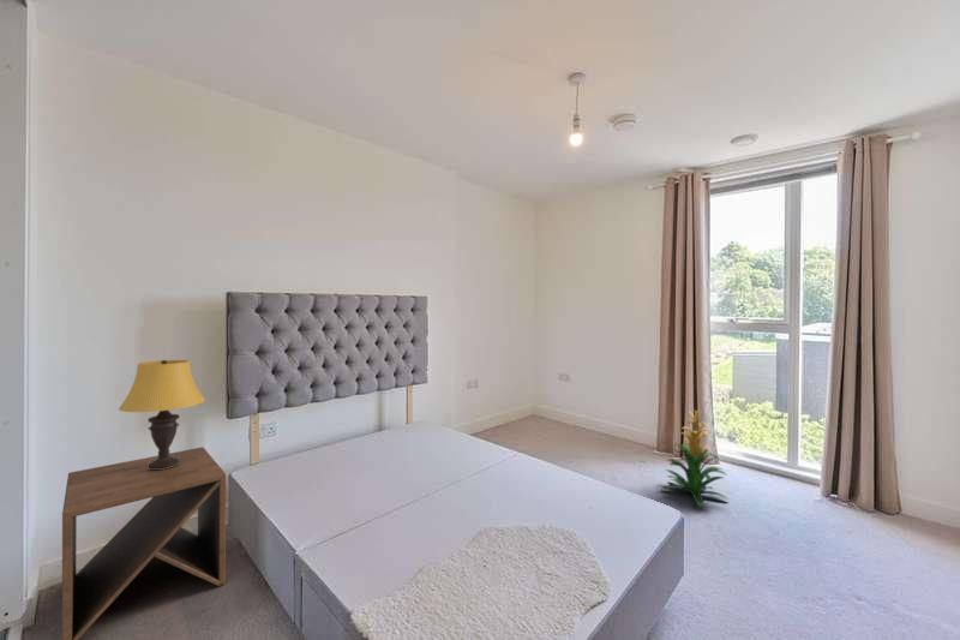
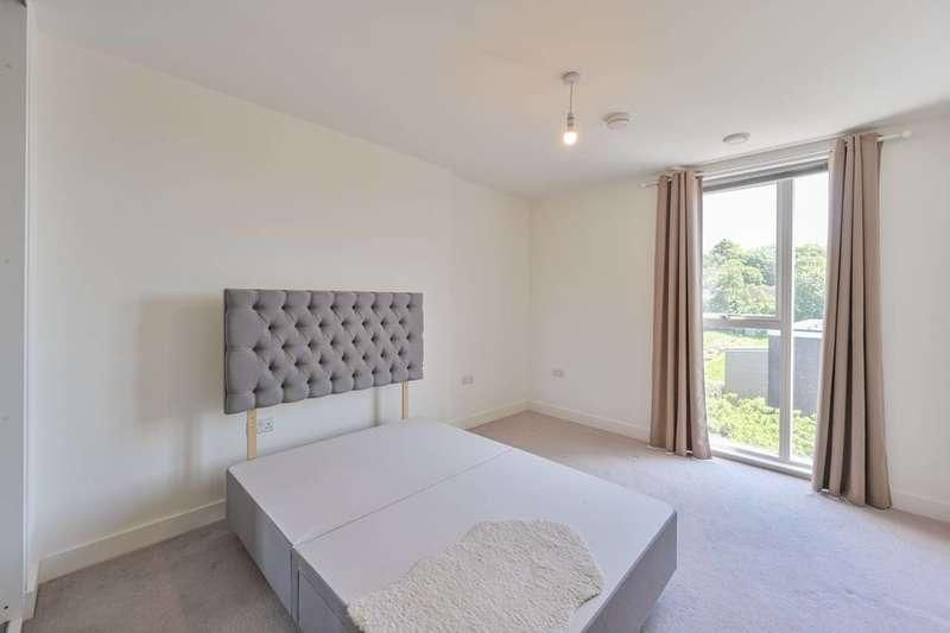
- table lamp (163, 412)
- side table (146, 528)
- indoor plant (694, 450)
